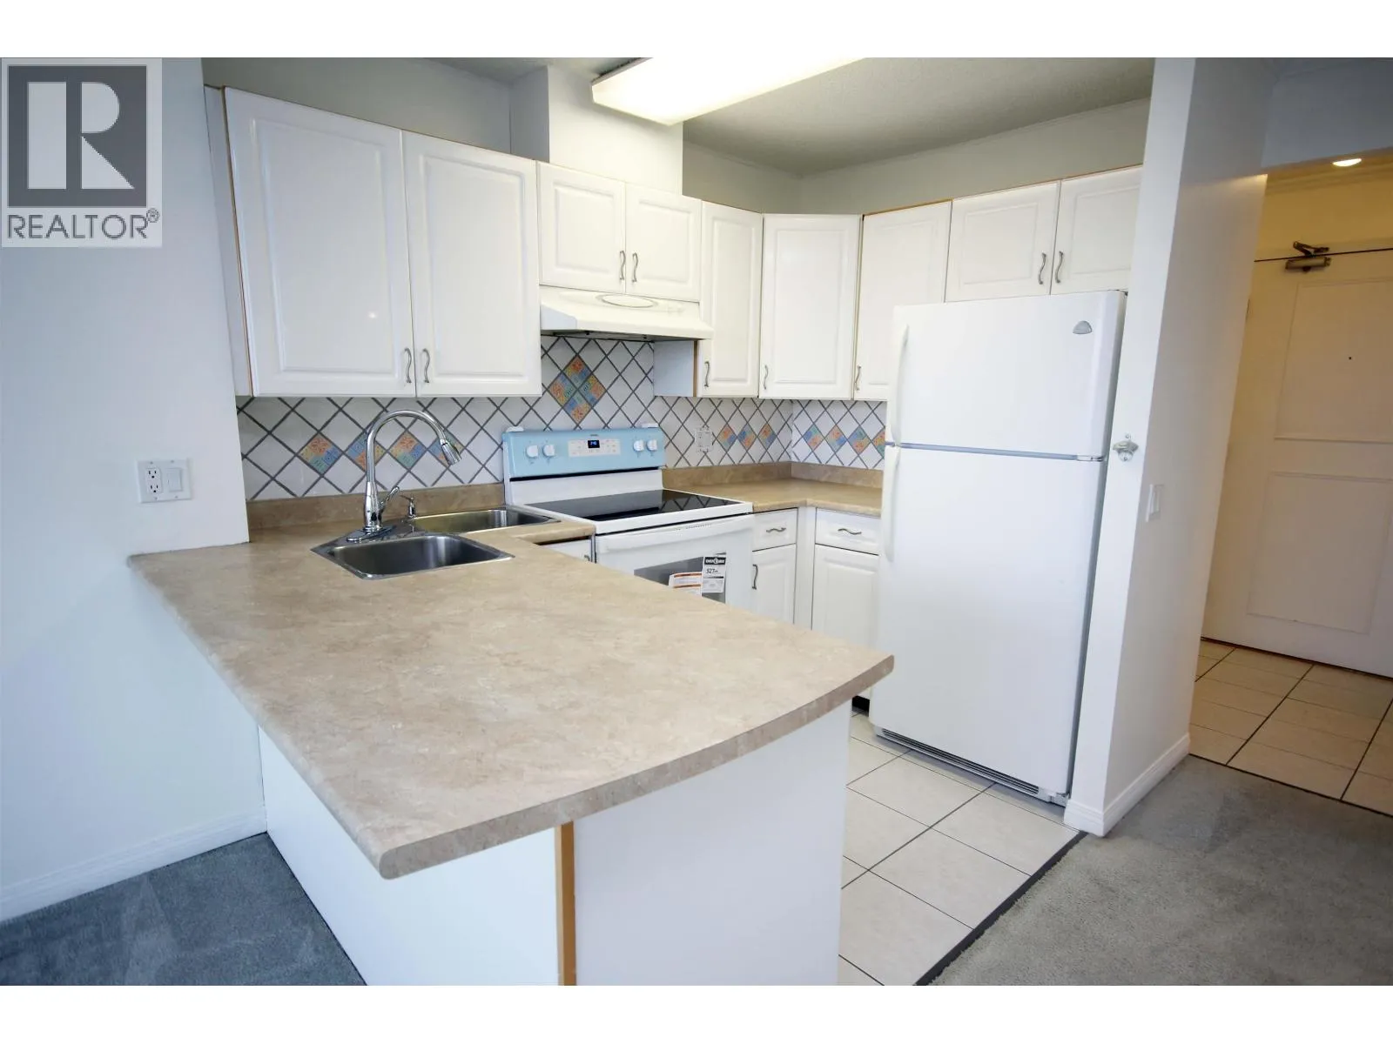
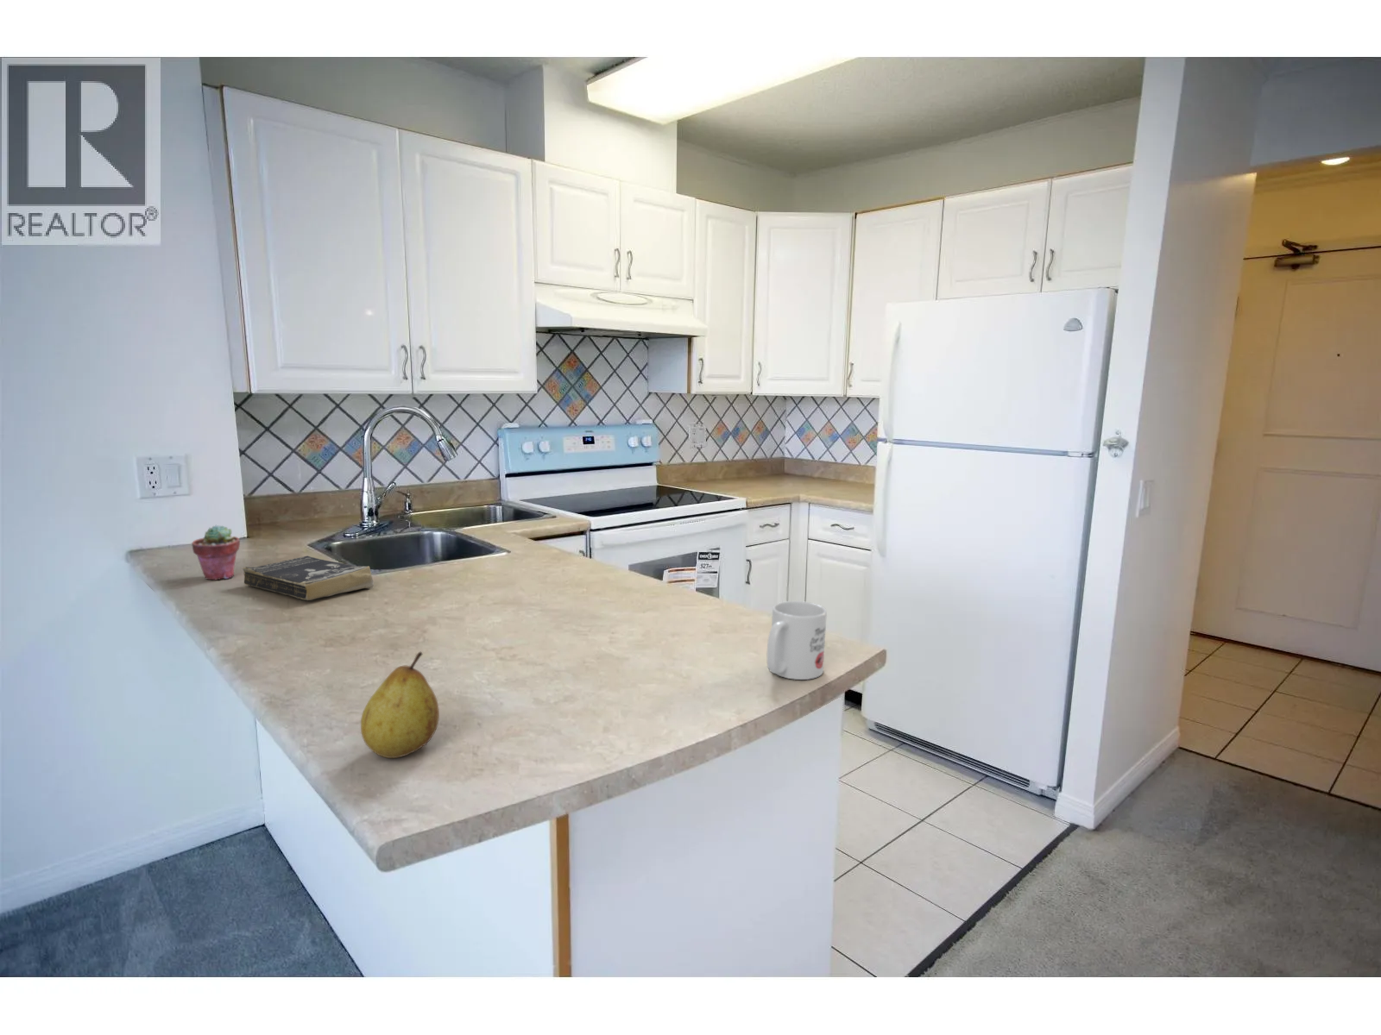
+ fruit (400, 702)
+ potted succulent (216, 550)
+ mug (792, 641)
+ book (309, 575)
